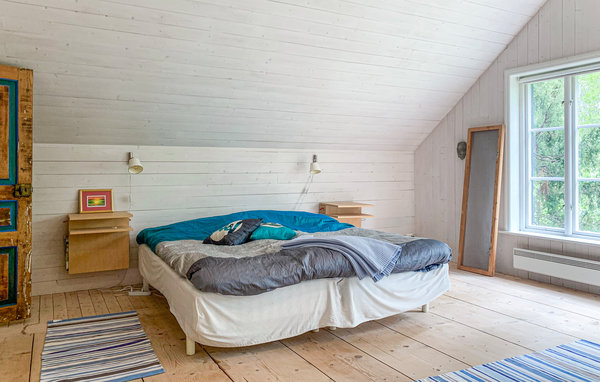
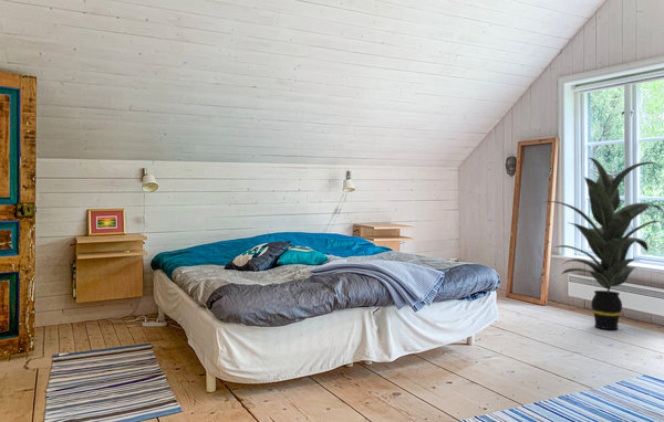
+ indoor plant (604, 241)
